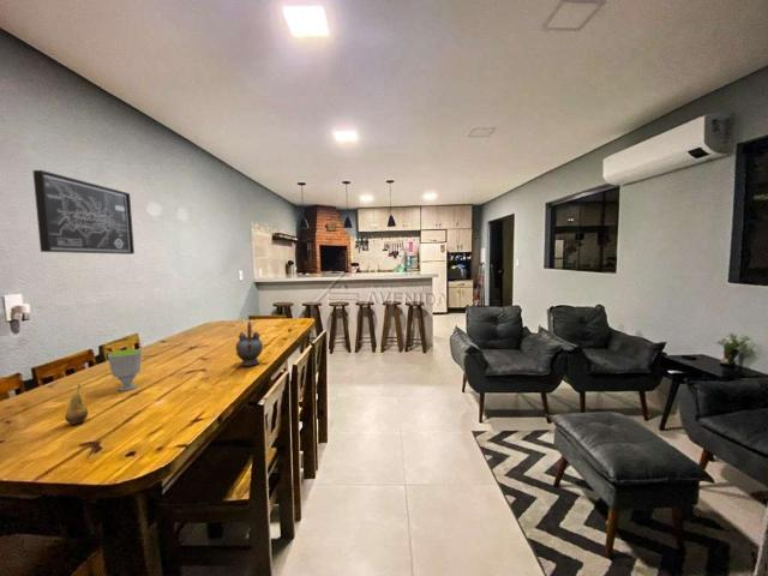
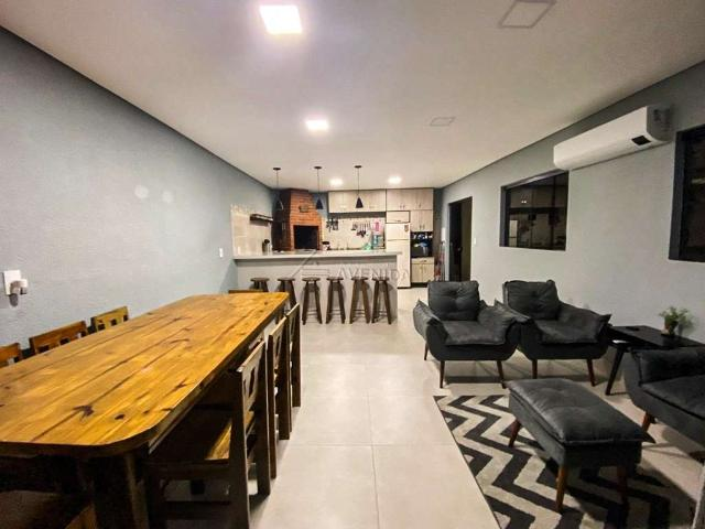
- teapot (248, 343)
- fruit (76, 404)
- wall art (91, 218)
- cup (126, 370)
